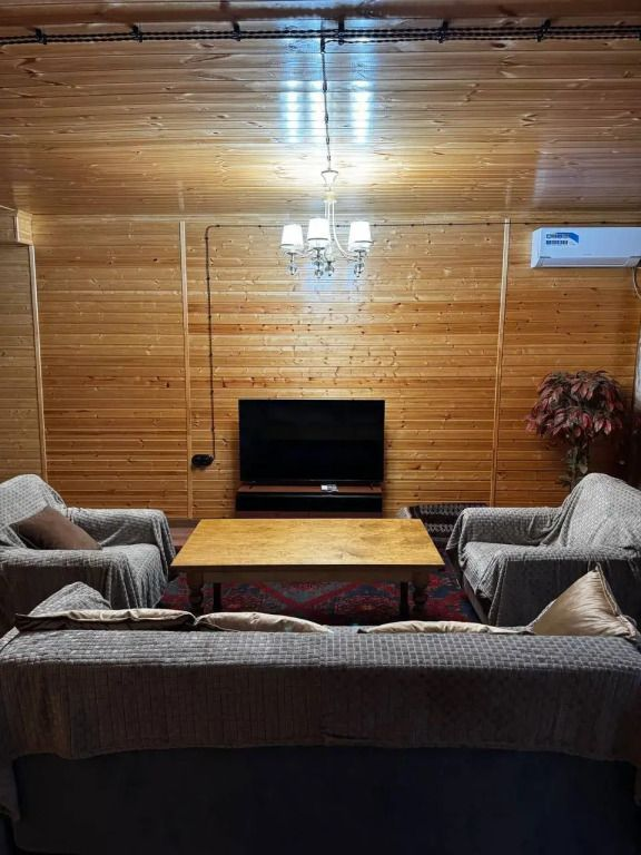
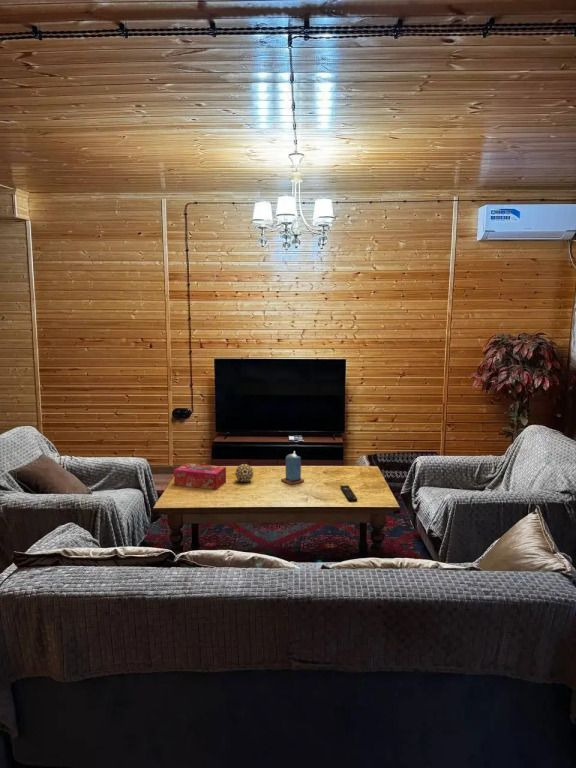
+ decorative ball (244, 473)
+ remote control (348, 493)
+ tissue box (200, 475)
+ candle (292, 466)
